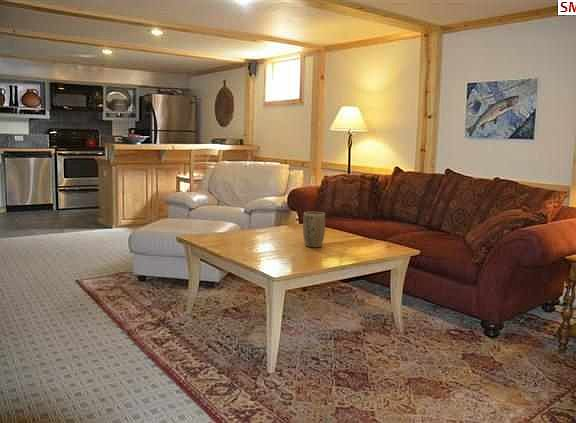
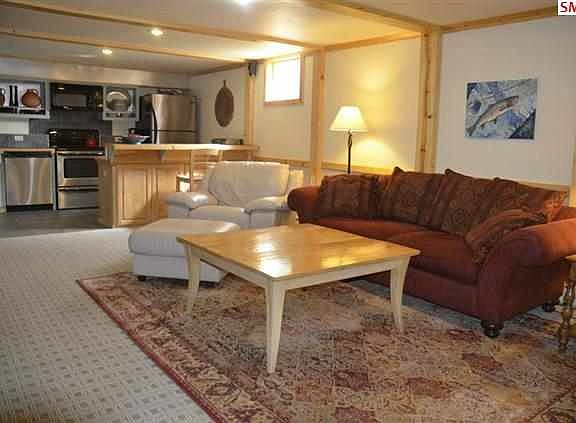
- plant pot (314, 229)
